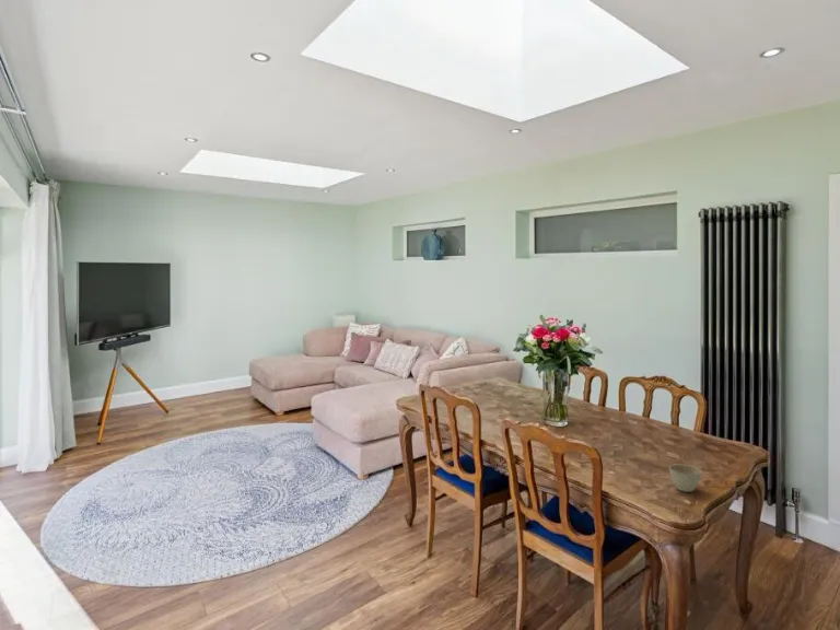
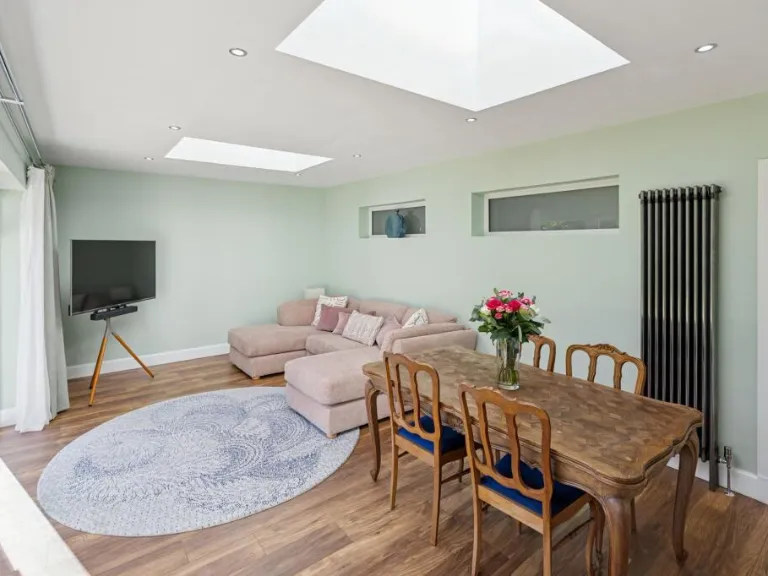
- flower pot (685, 479)
